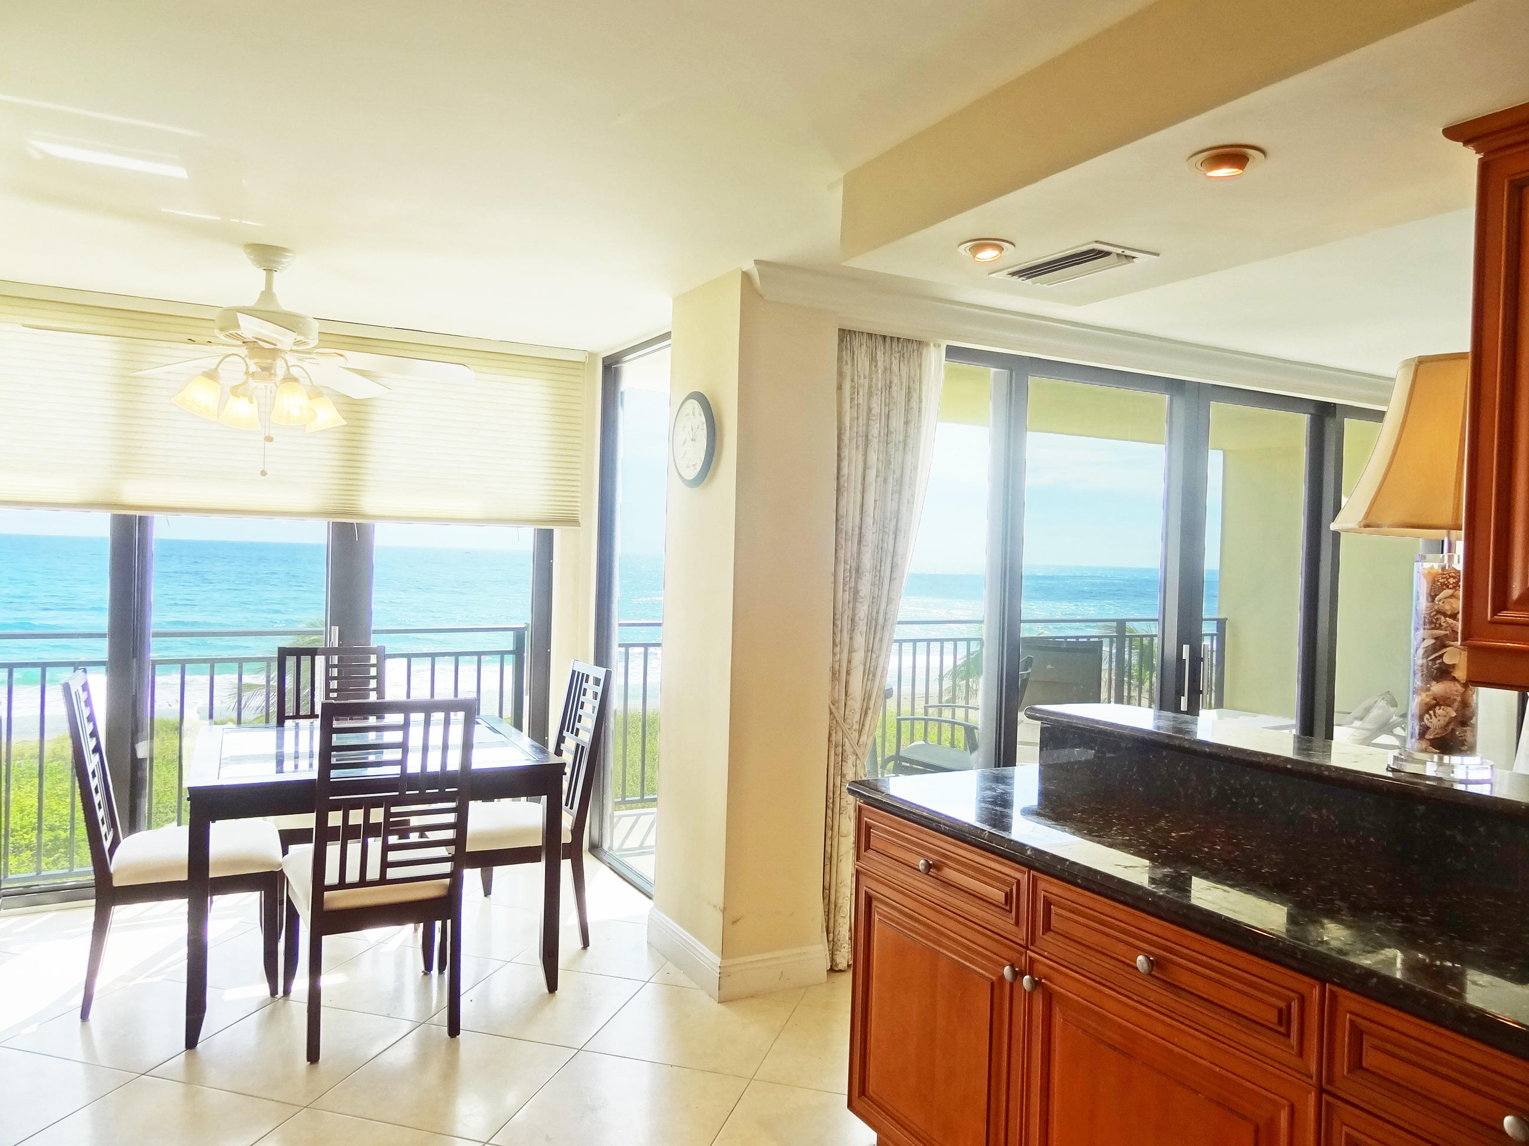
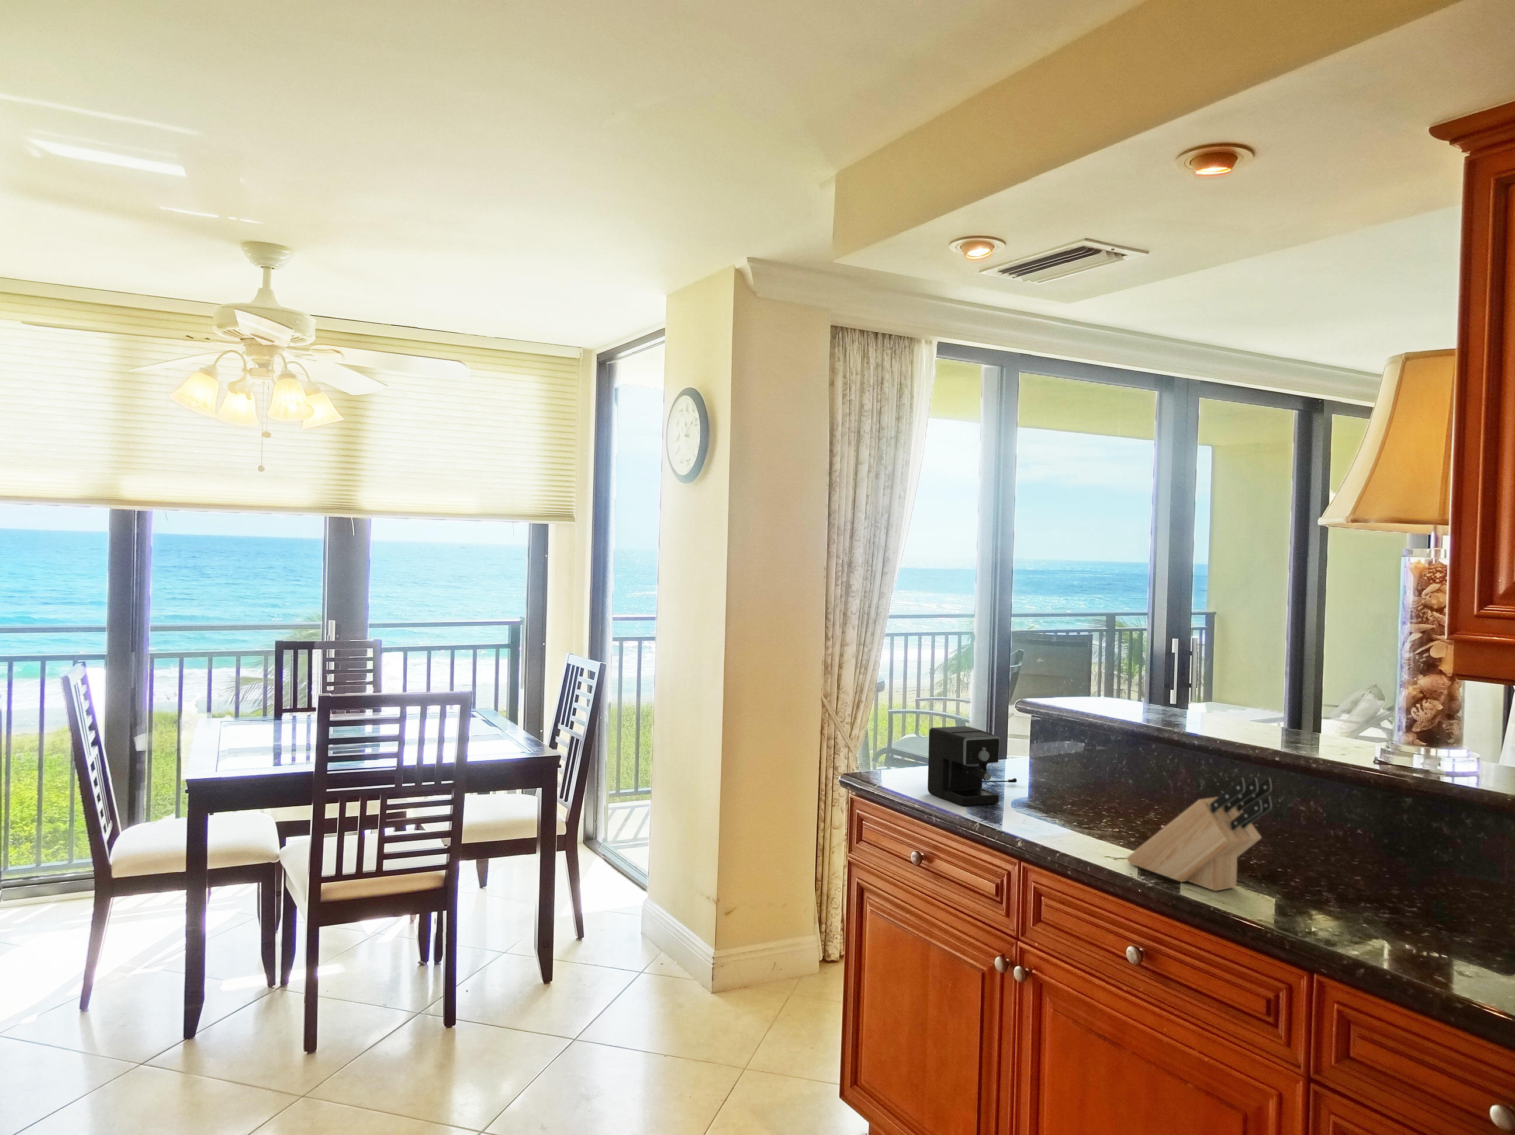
+ coffee maker (991, 762)
+ knife block (1200, 823)
